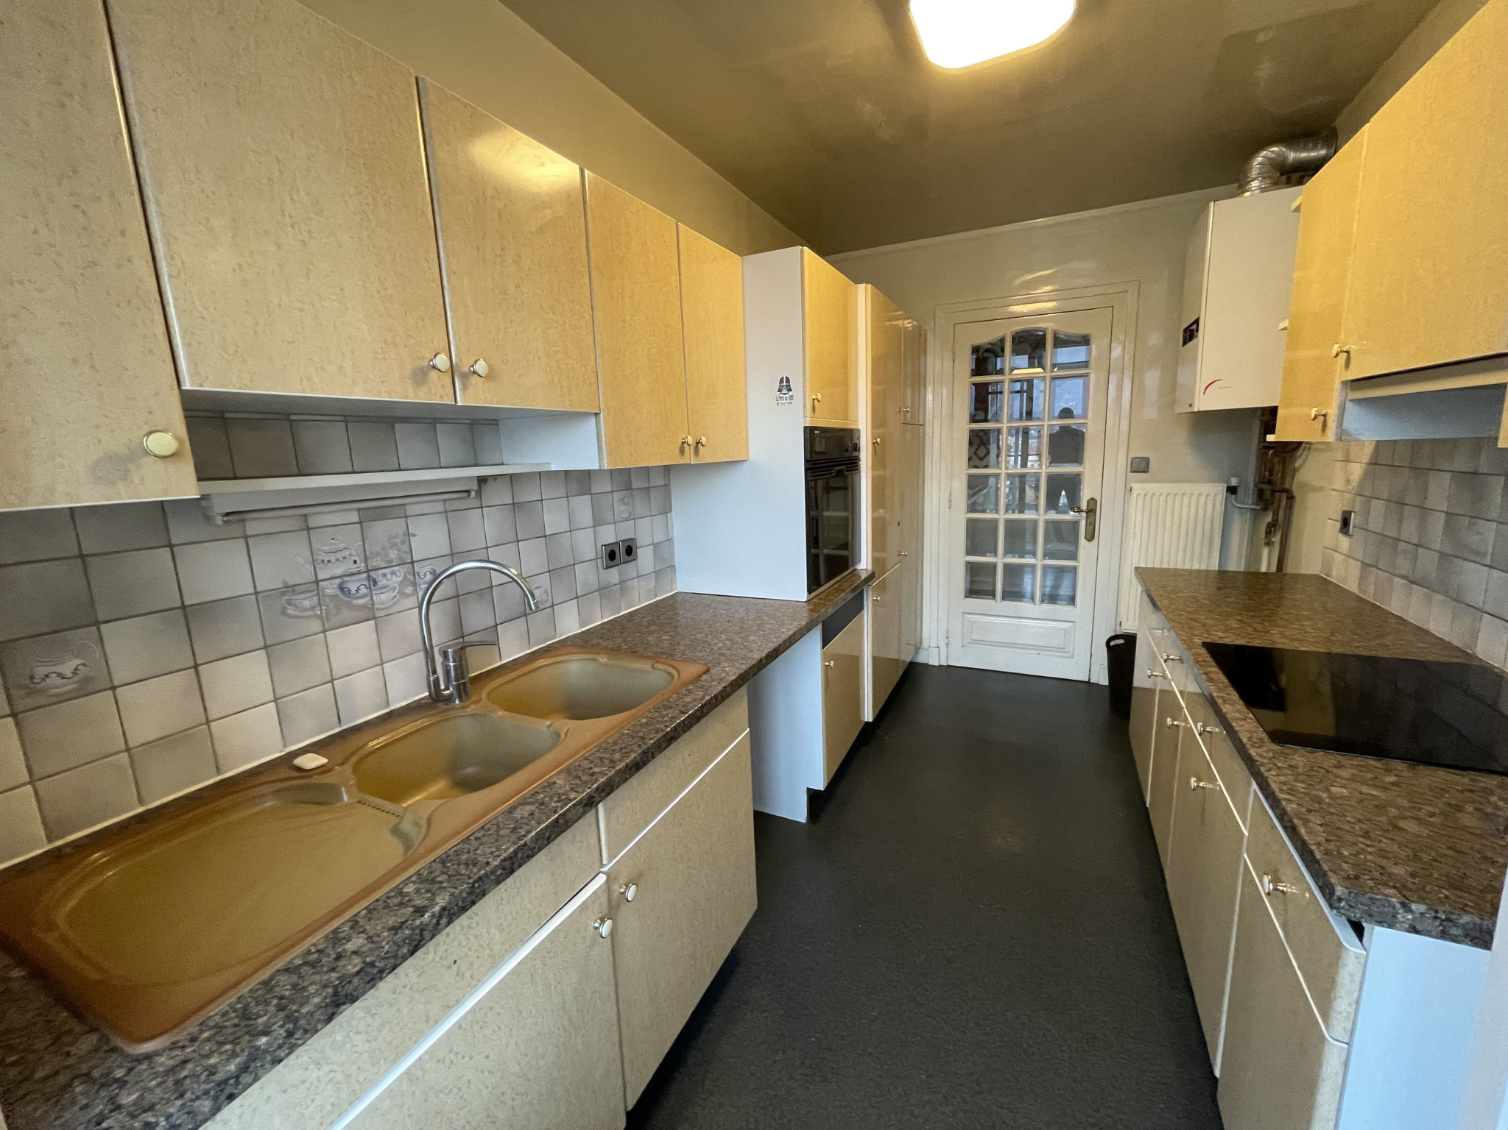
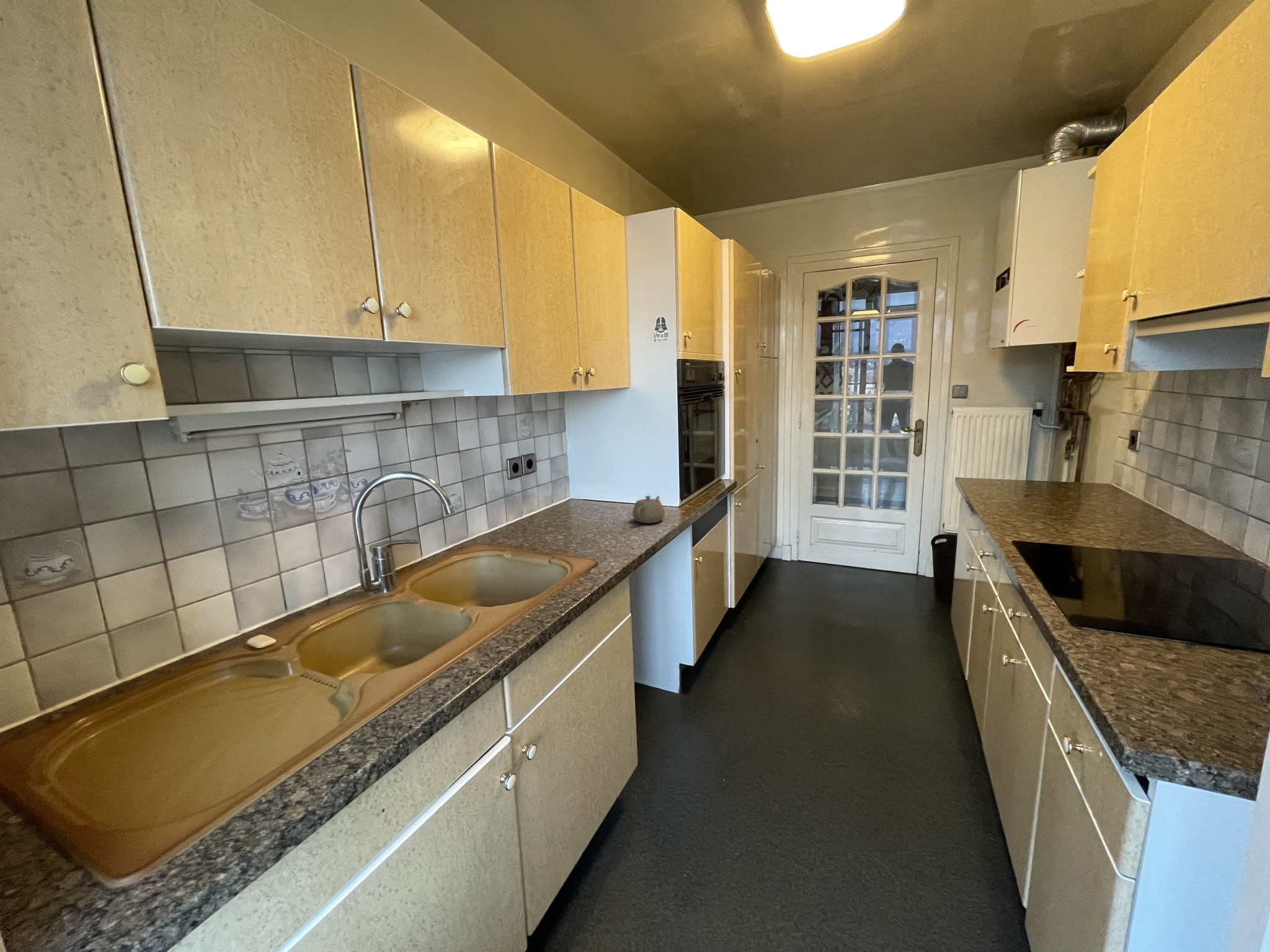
+ teapot (649, 508)
